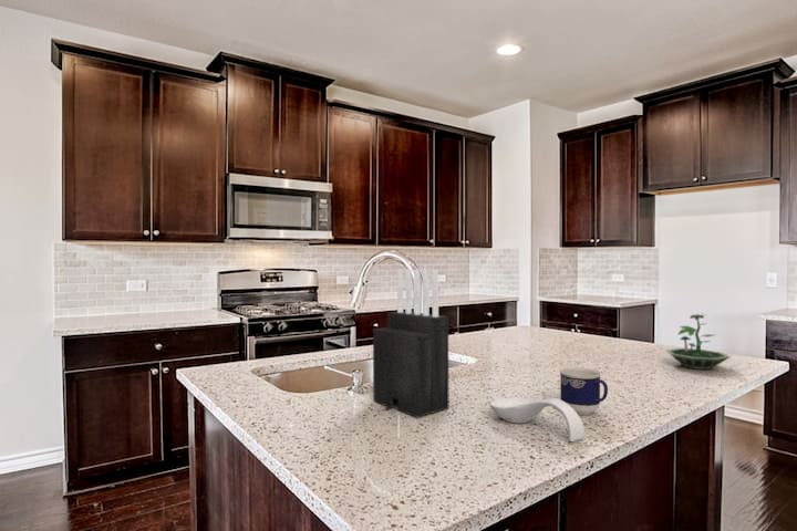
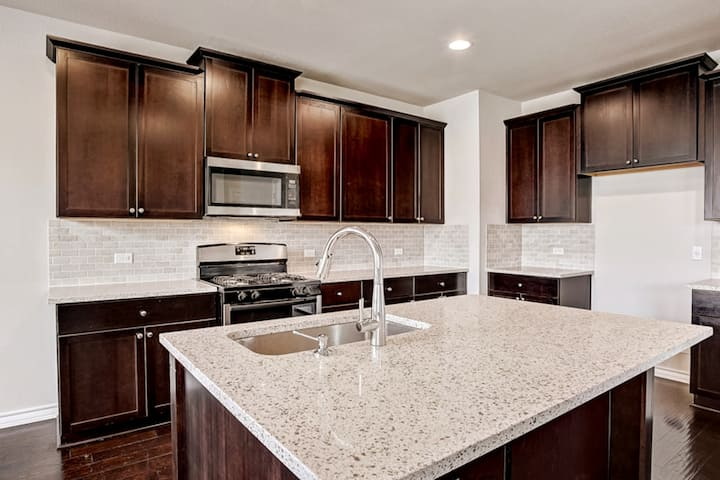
- terrarium (697, 323)
- cup (584, 393)
- spoon rest (535, 409)
- knife block (406, 337)
